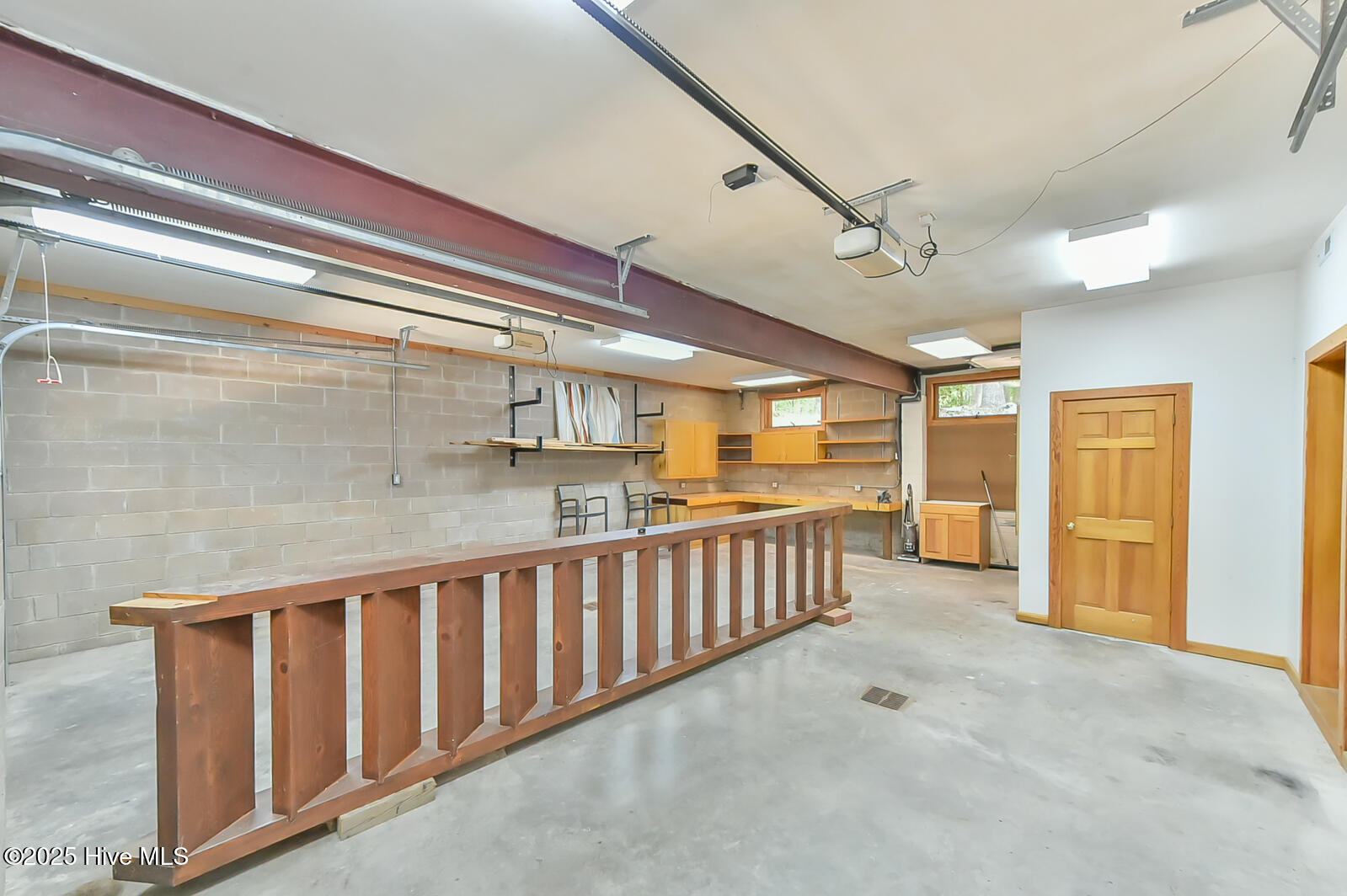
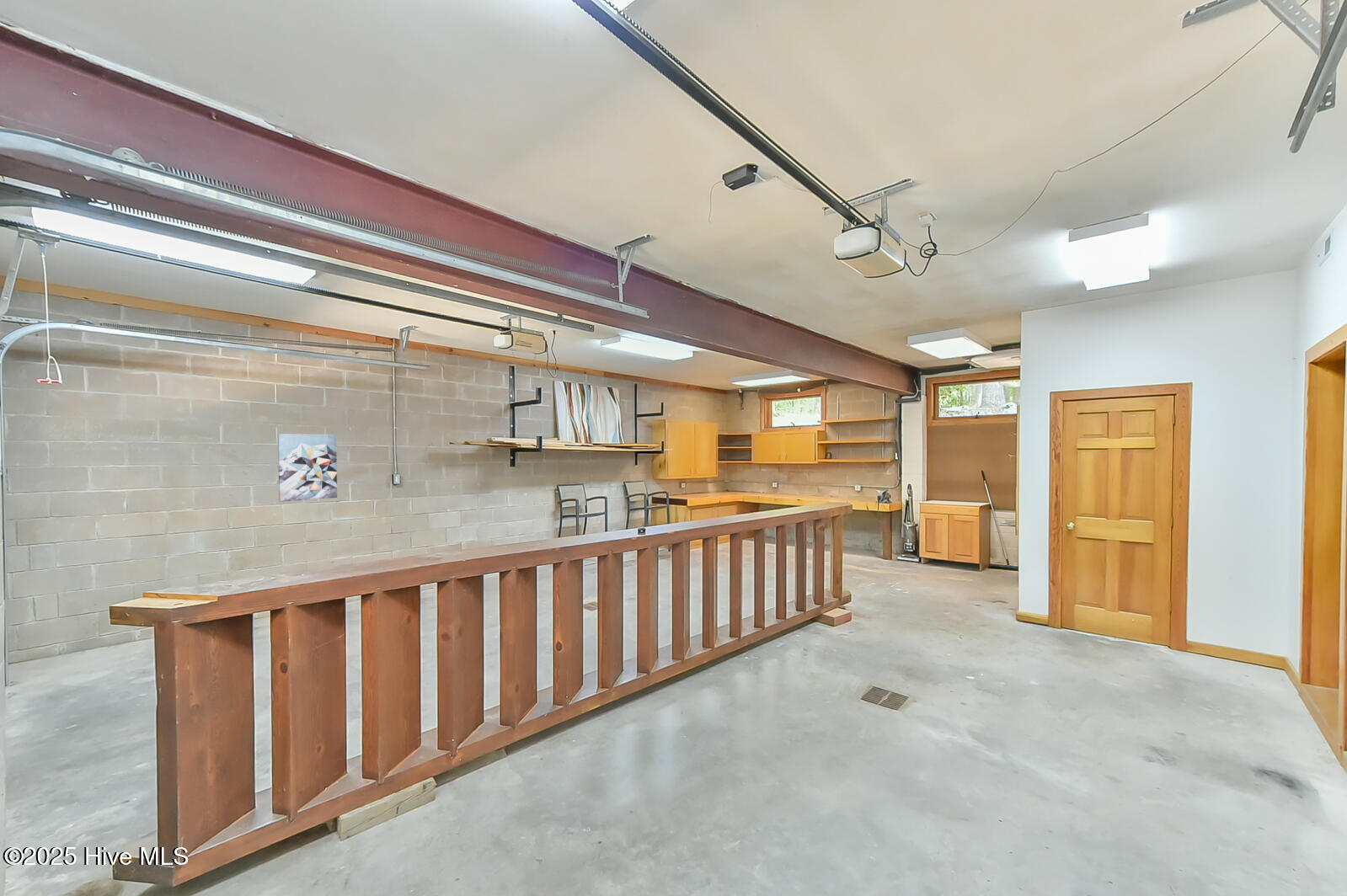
+ wall art (308, 467)
